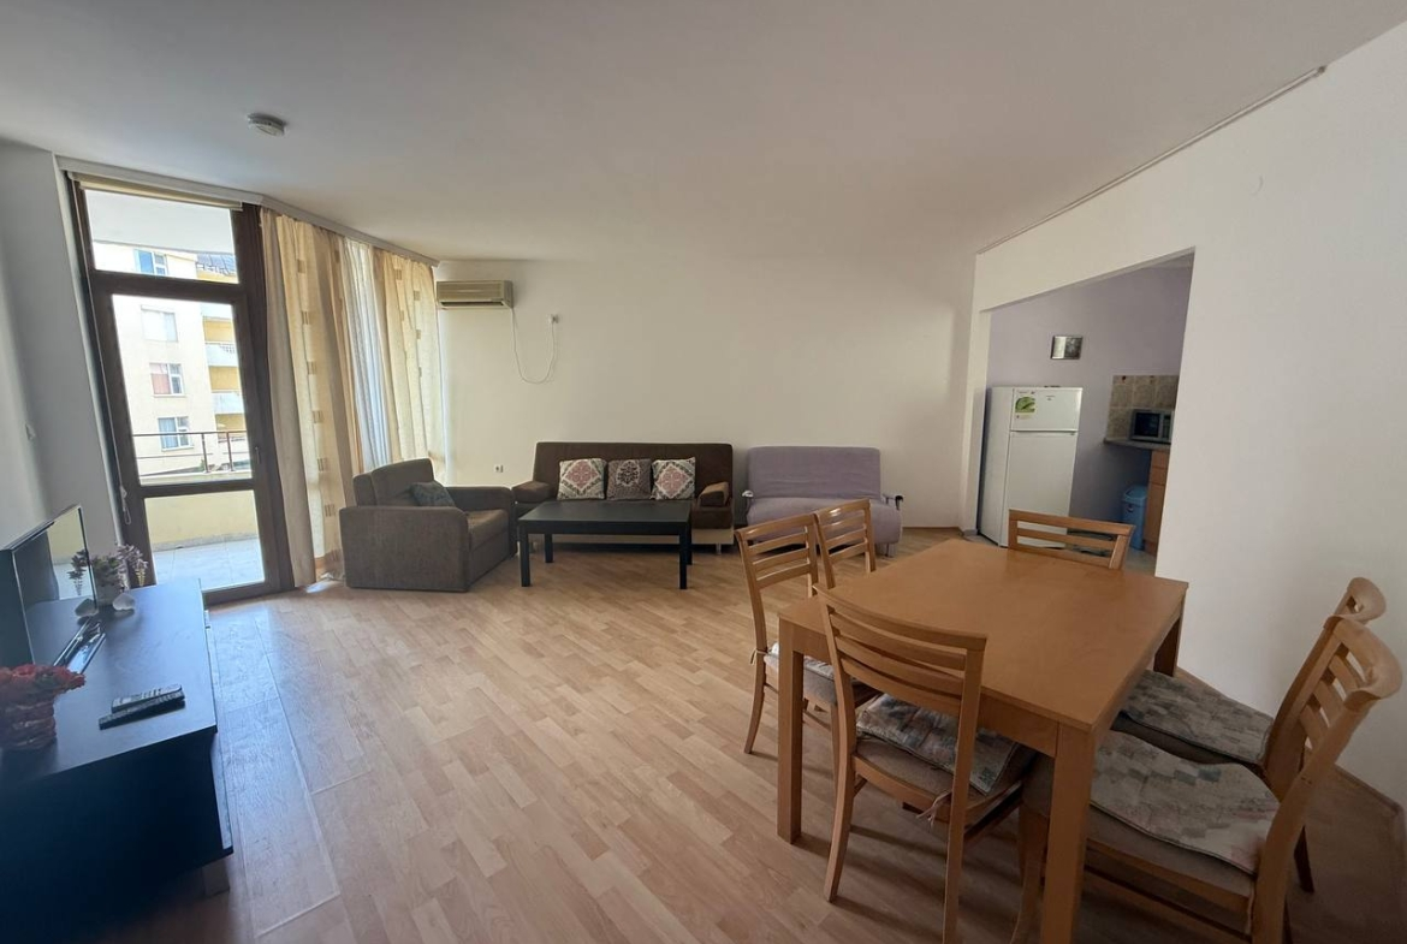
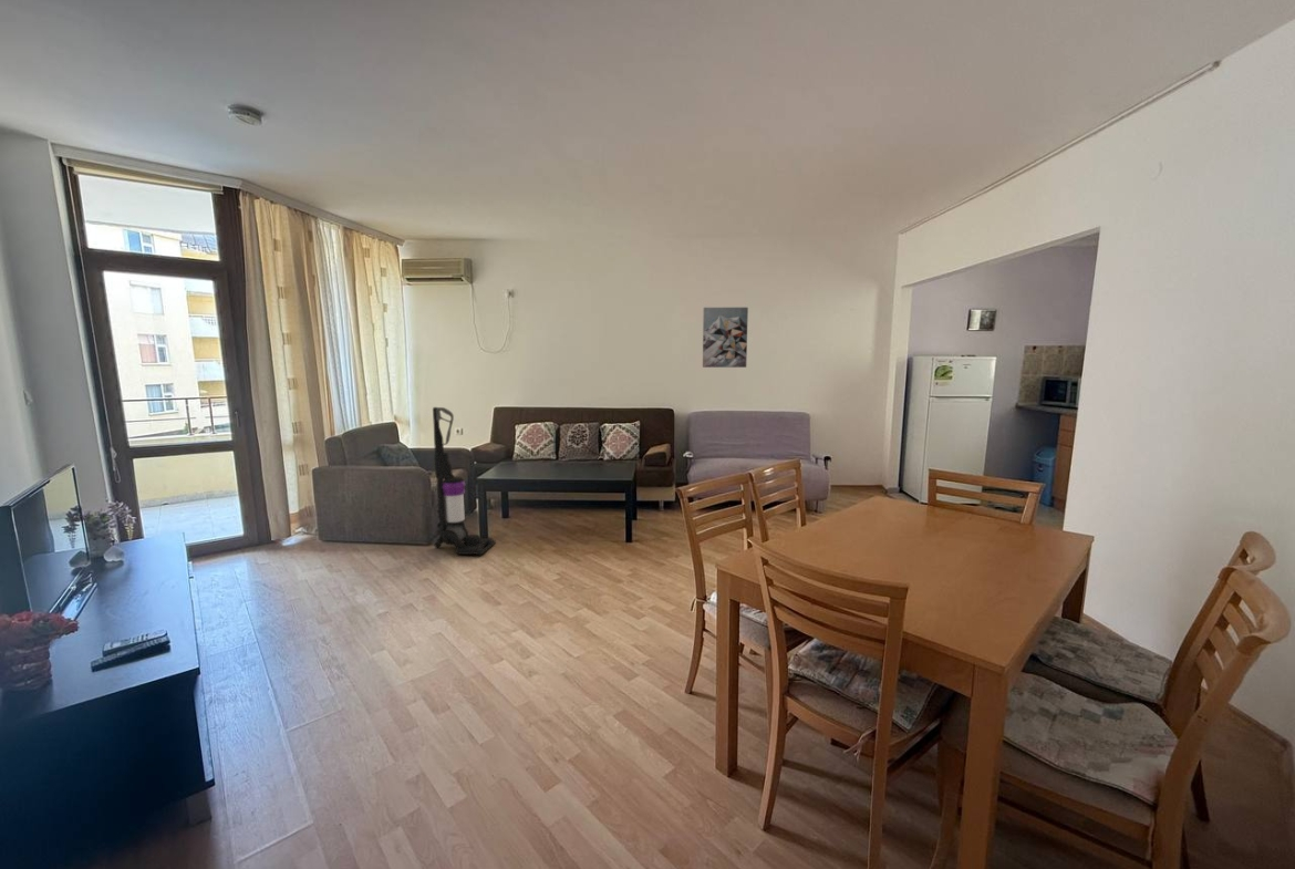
+ wall art (724, 338)
+ vacuum cleaner (458, 479)
